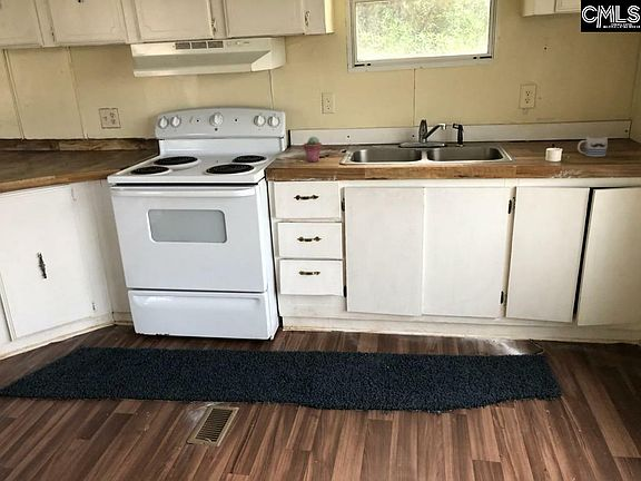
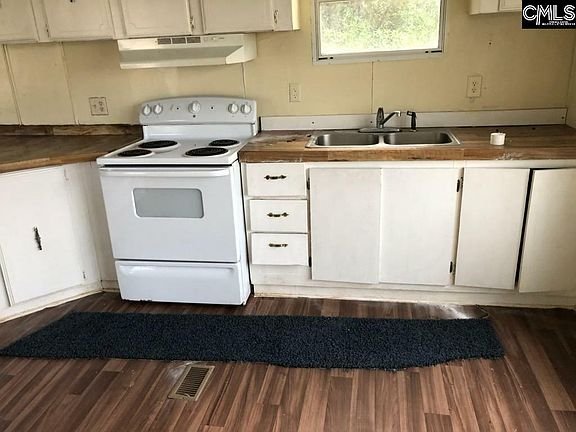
- potted succulent (313, 148)
- mug (592, 146)
